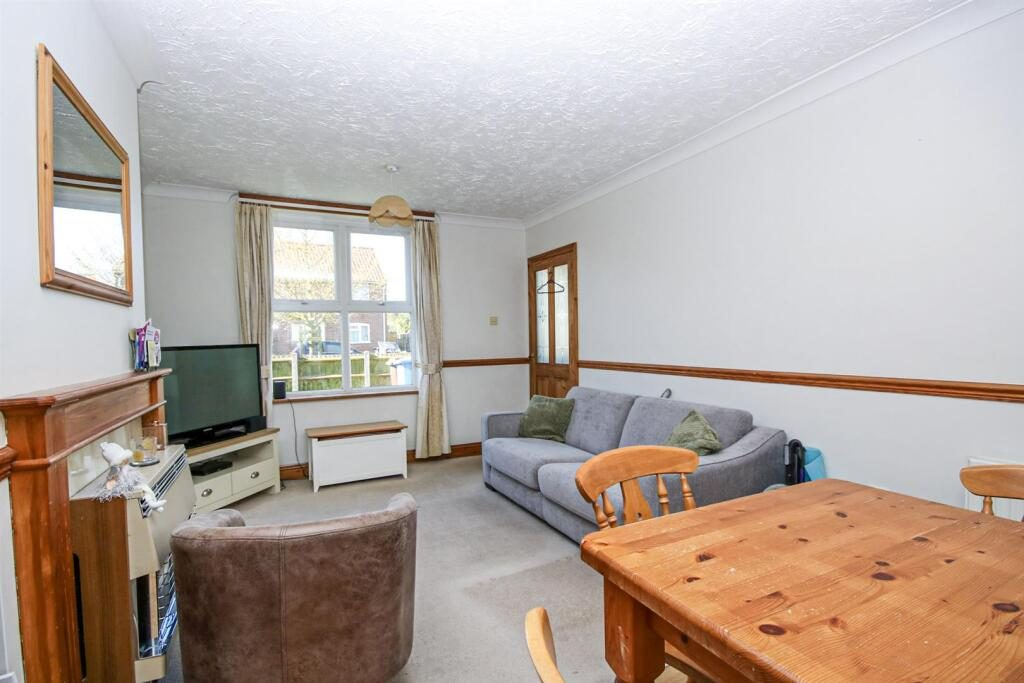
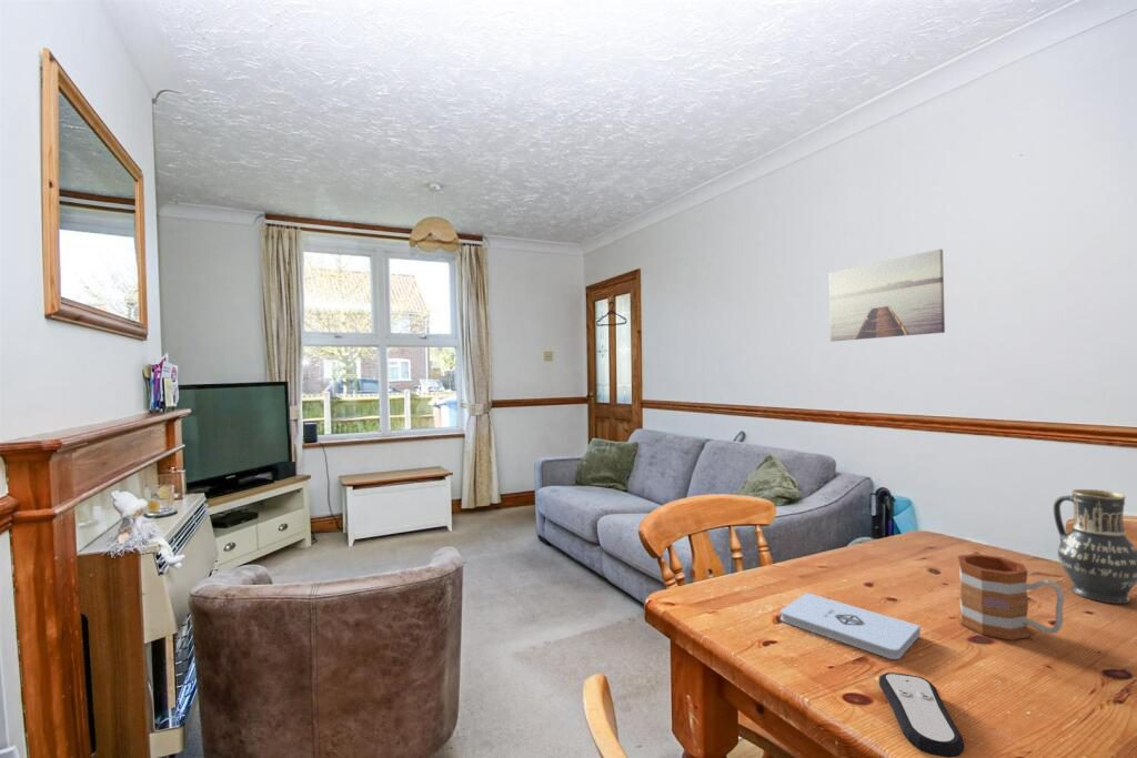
+ remote control (919, 710)
+ vase (1098, 543)
+ wall art (881, 300)
+ mug (1007, 598)
+ notepad (846, 623)
